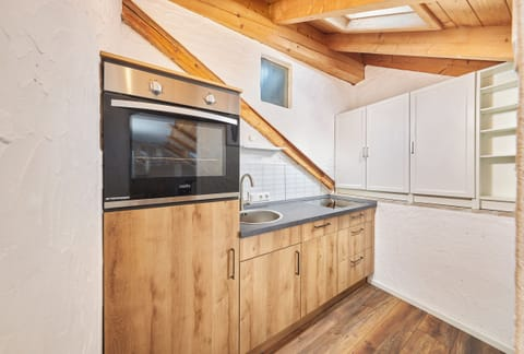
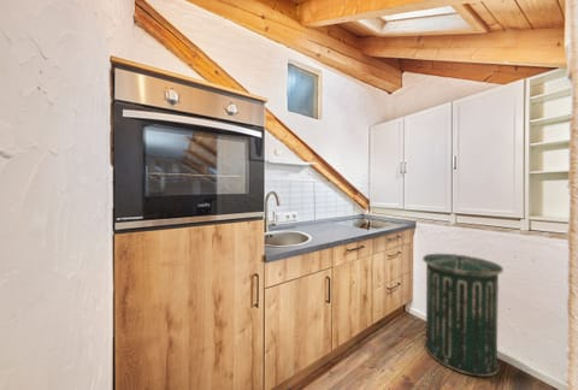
+ trash can (459, 305)
